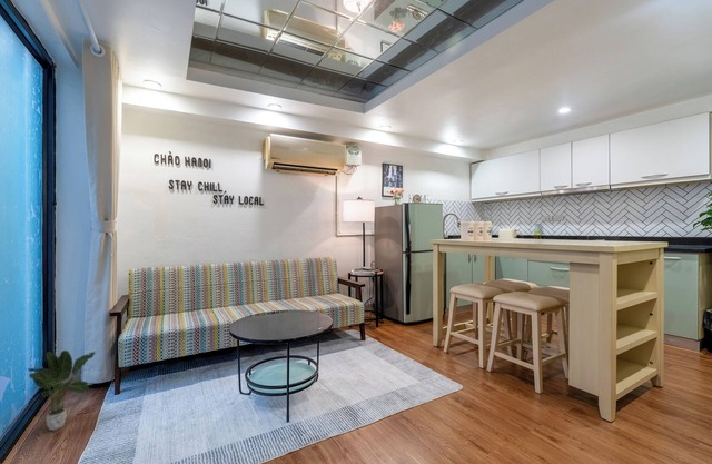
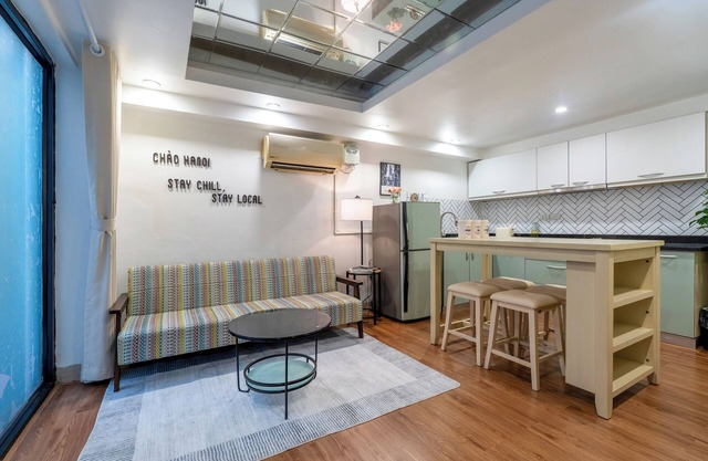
- potted plant (62, 387)
